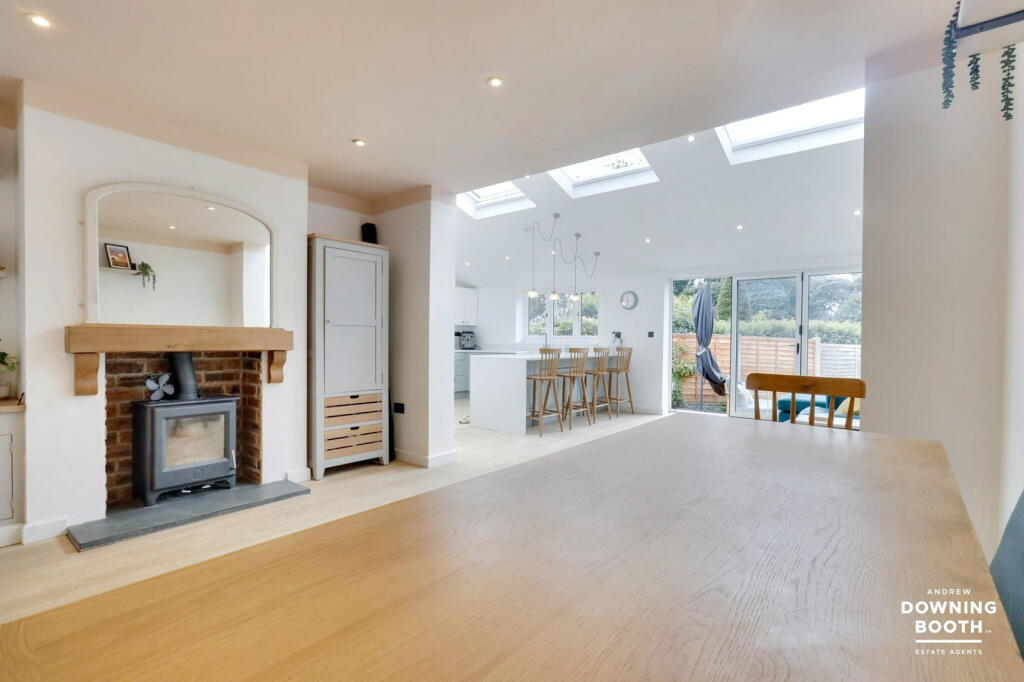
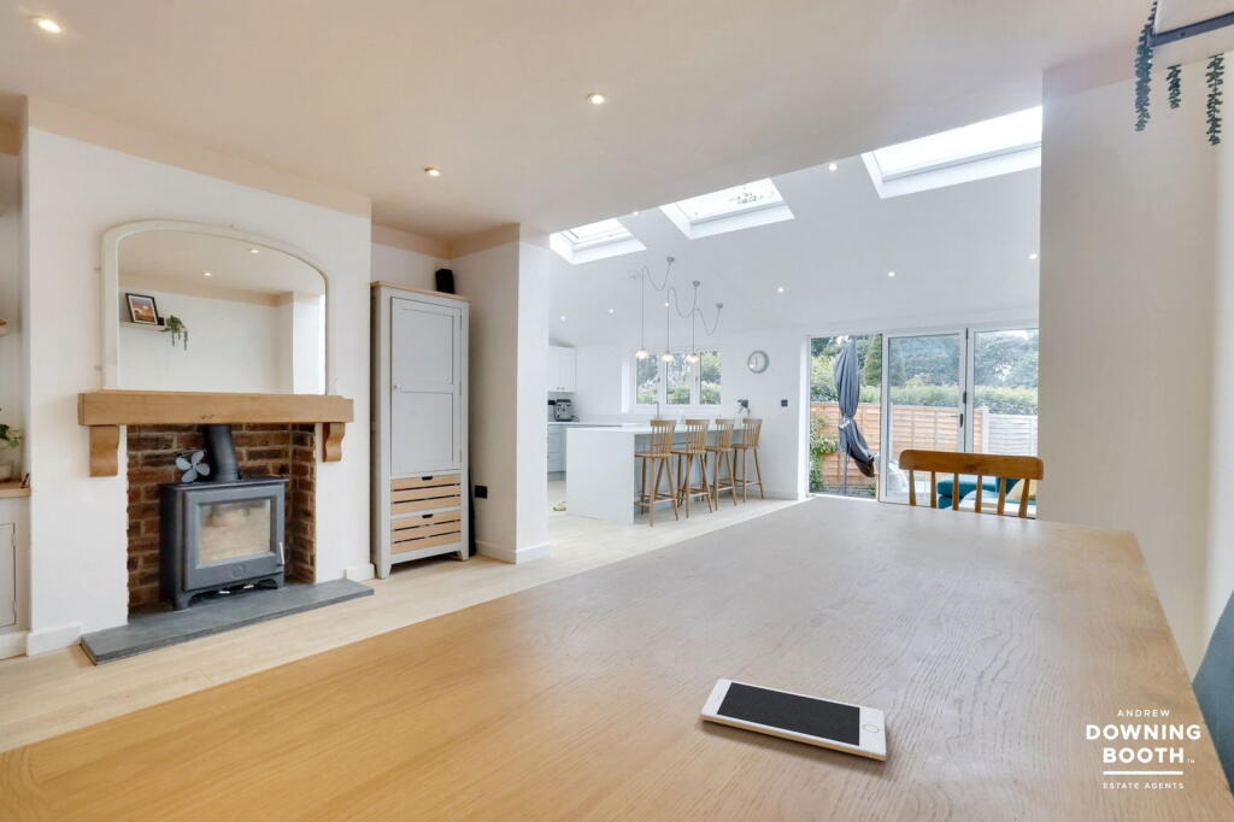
+ cell phone (792, 715)
